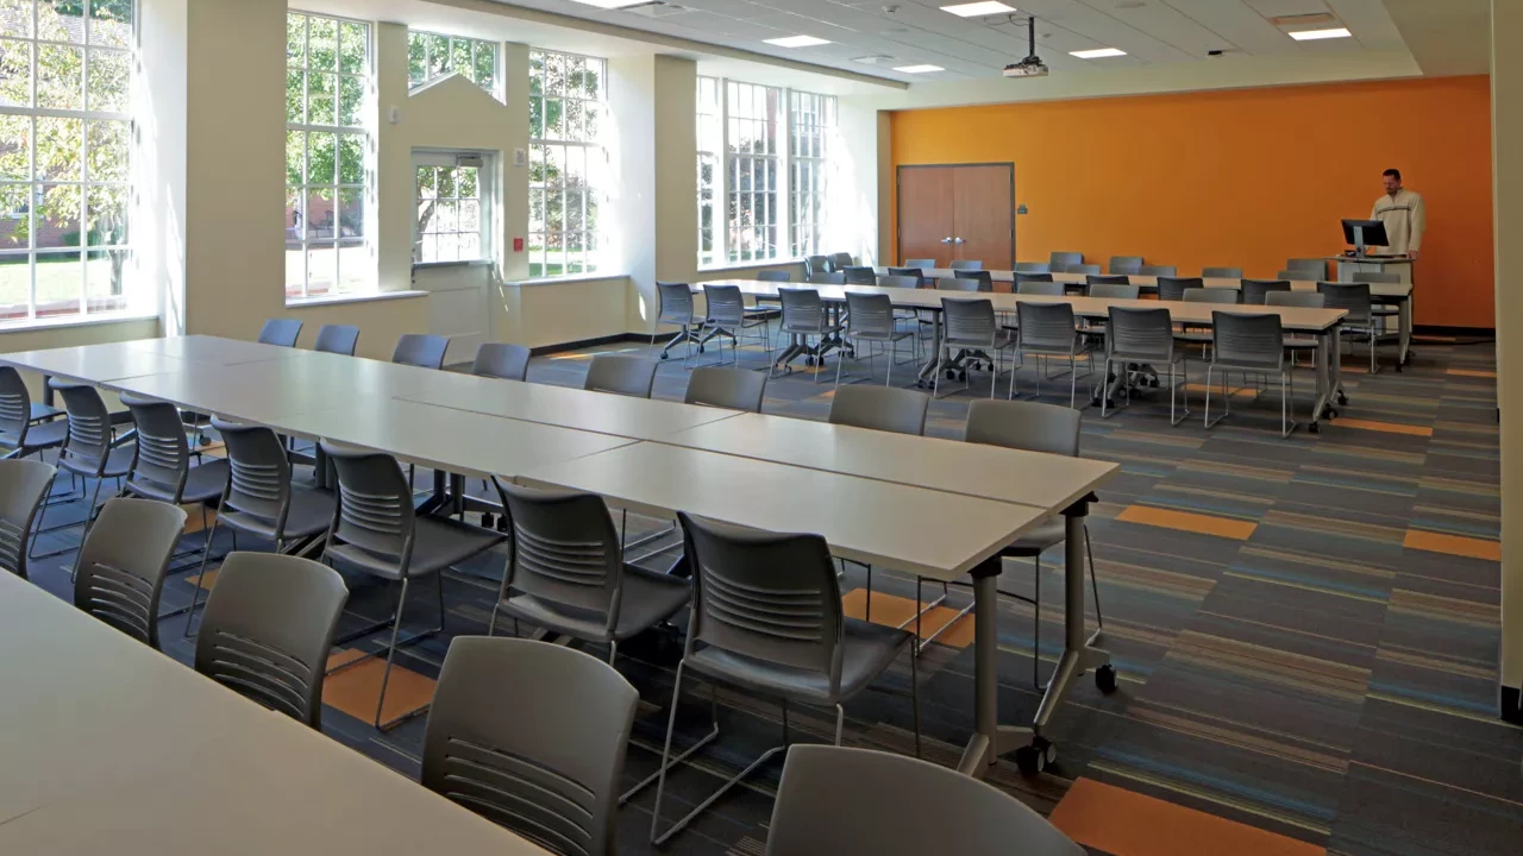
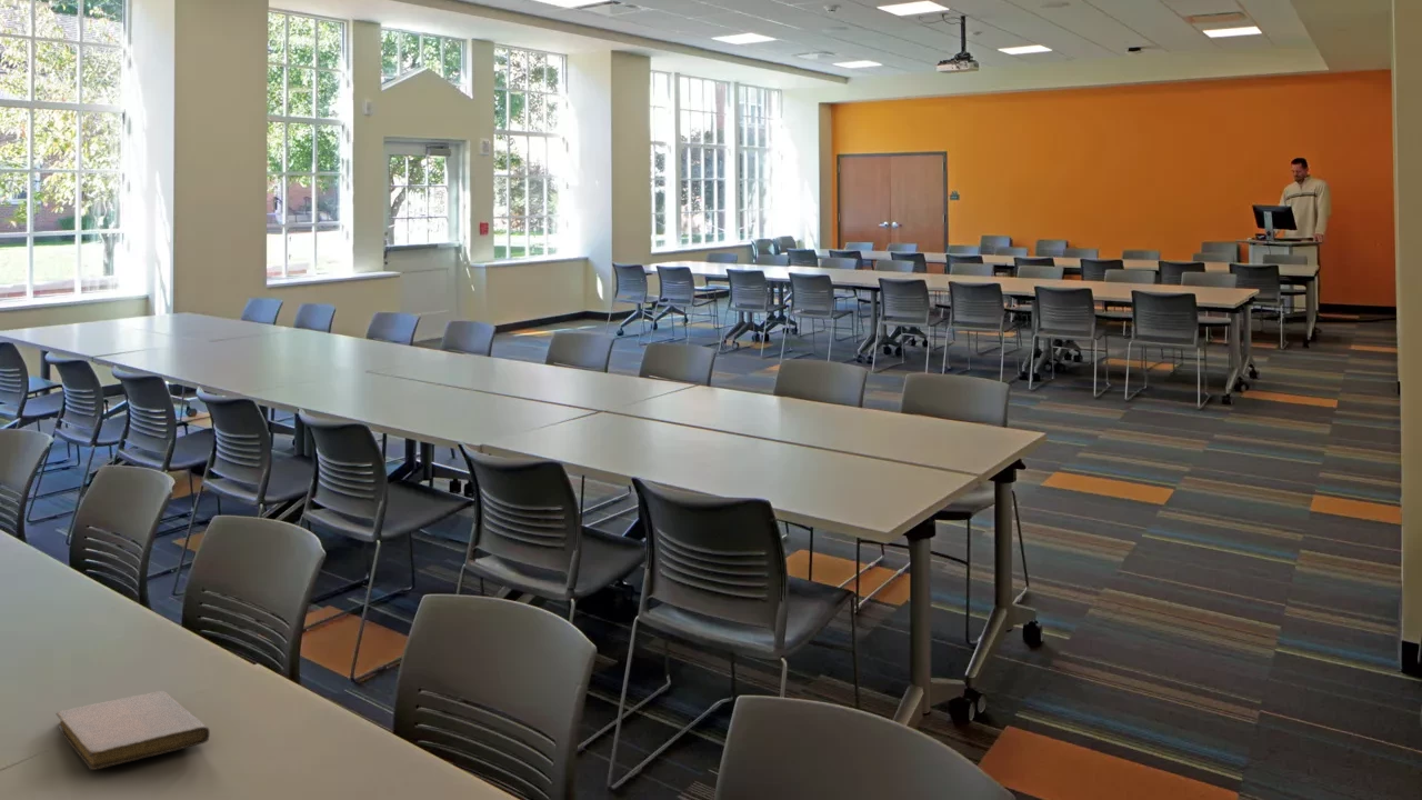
+ notebook (131, 726)
